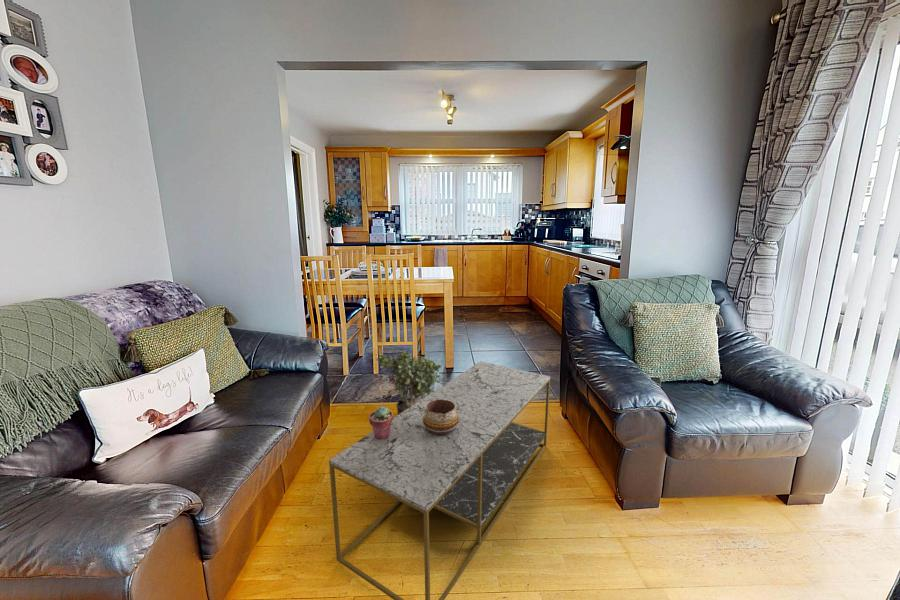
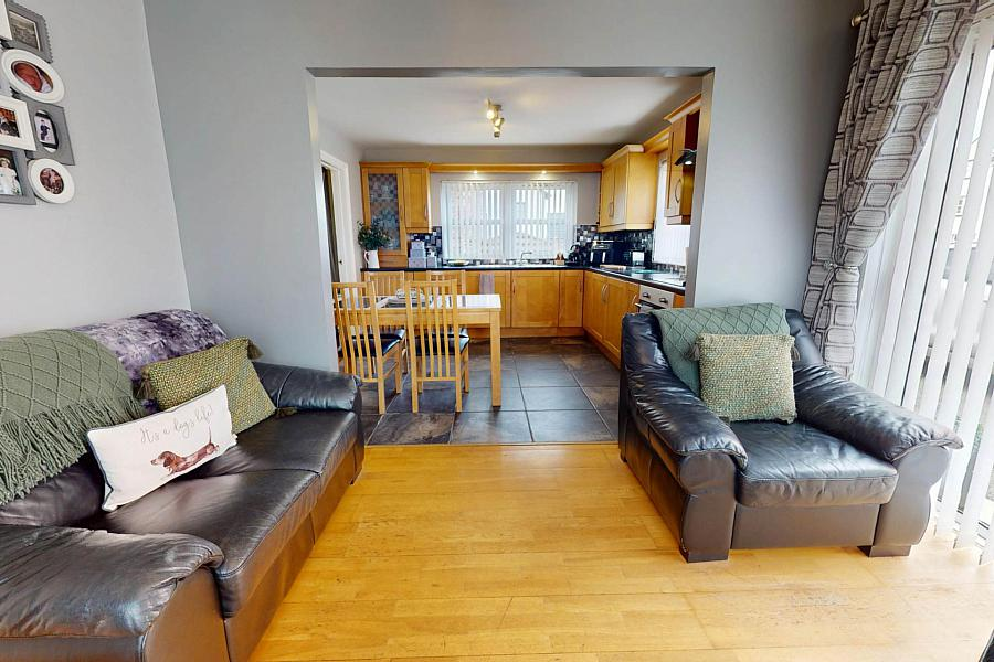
- potted plant (409, 387)
- coffee table (462, 451)
- decorative bowl (440, 416)
- potted succulent (381, 420)
